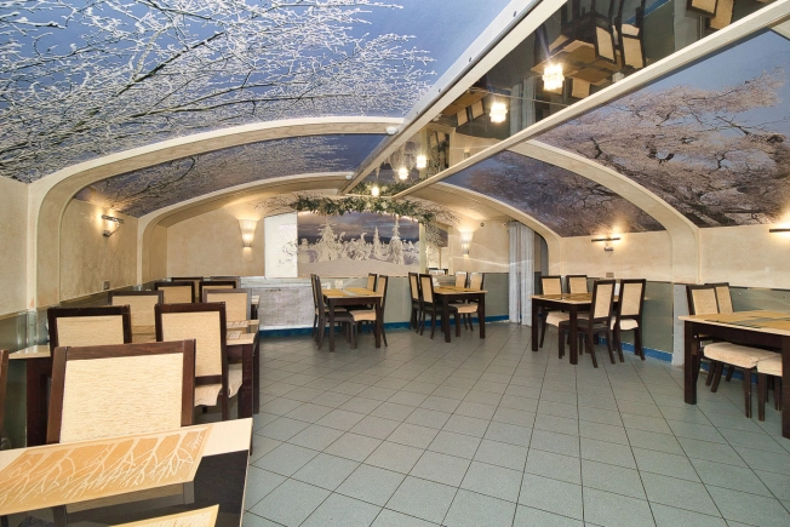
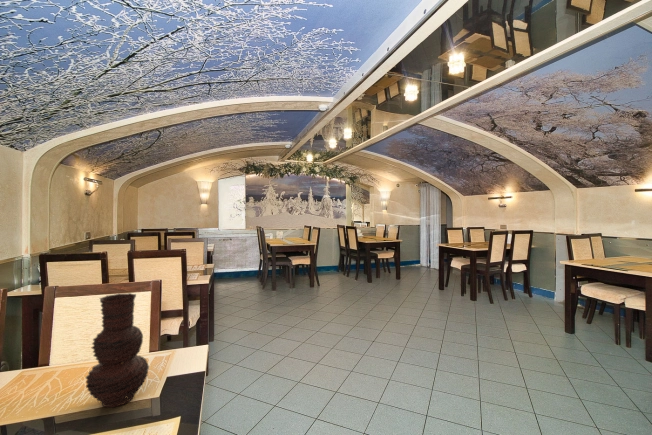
+ vase (118, 348)
